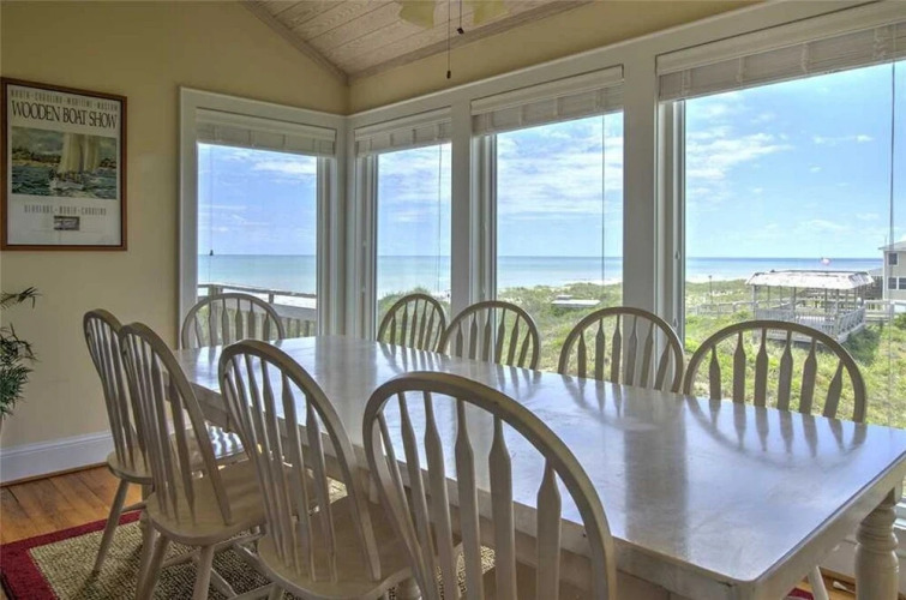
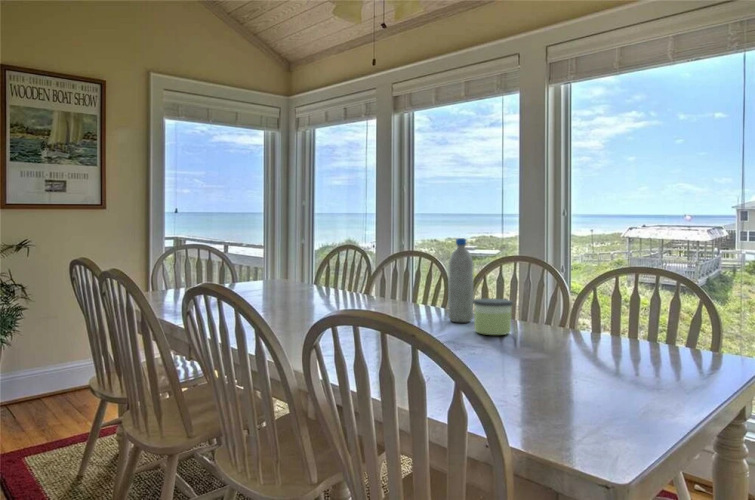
+ water bottle (460, 279)
+ candle (492, 316)
